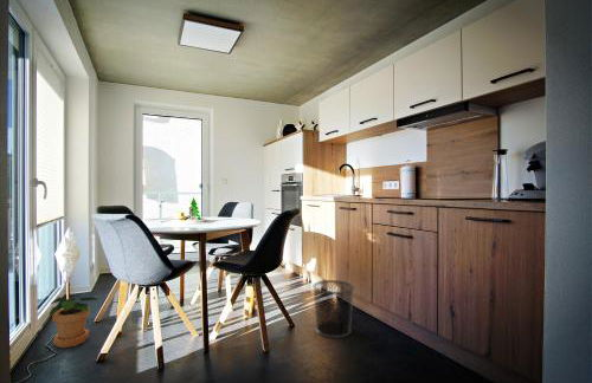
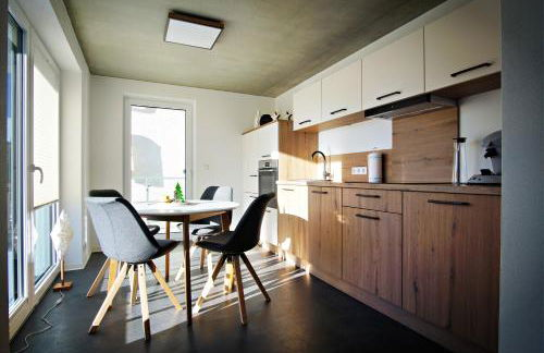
- potted plant (73, 317)
- waste bin (333, 307)
